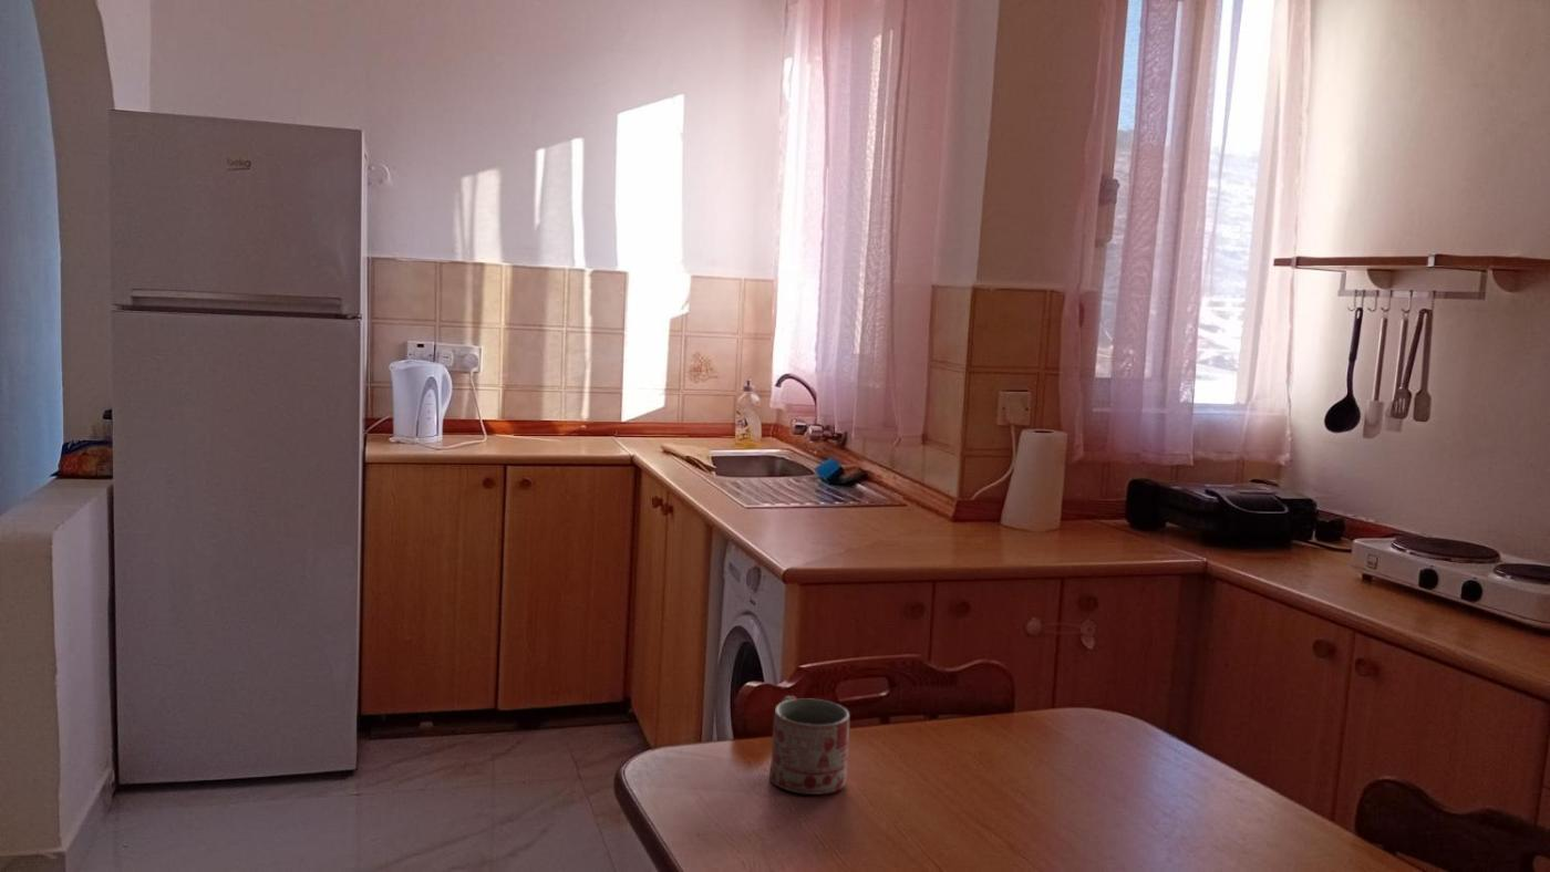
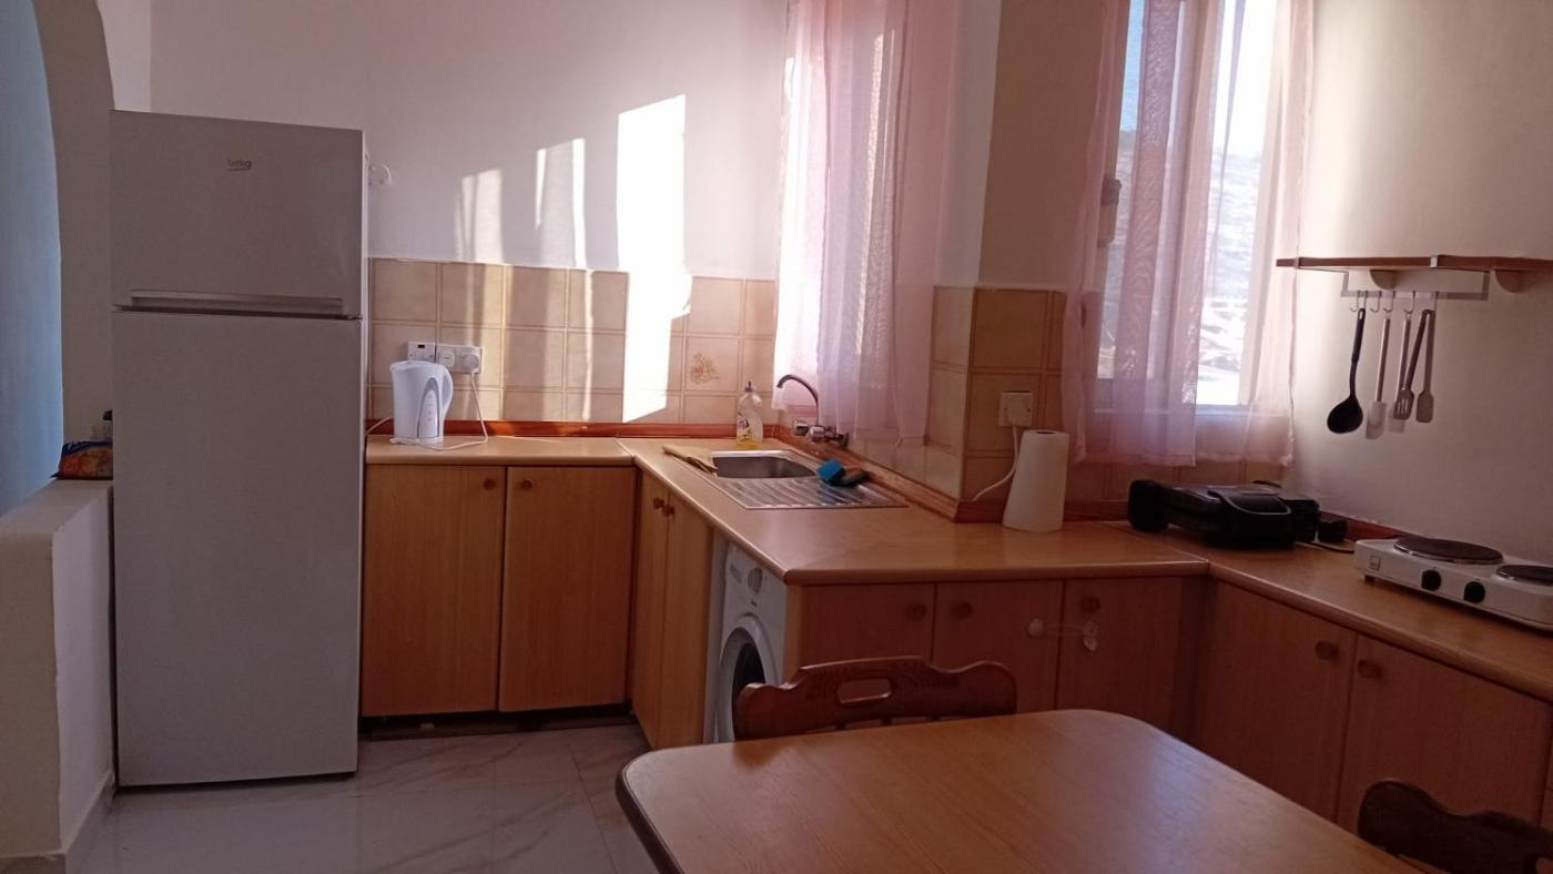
- mug (808, 739)
